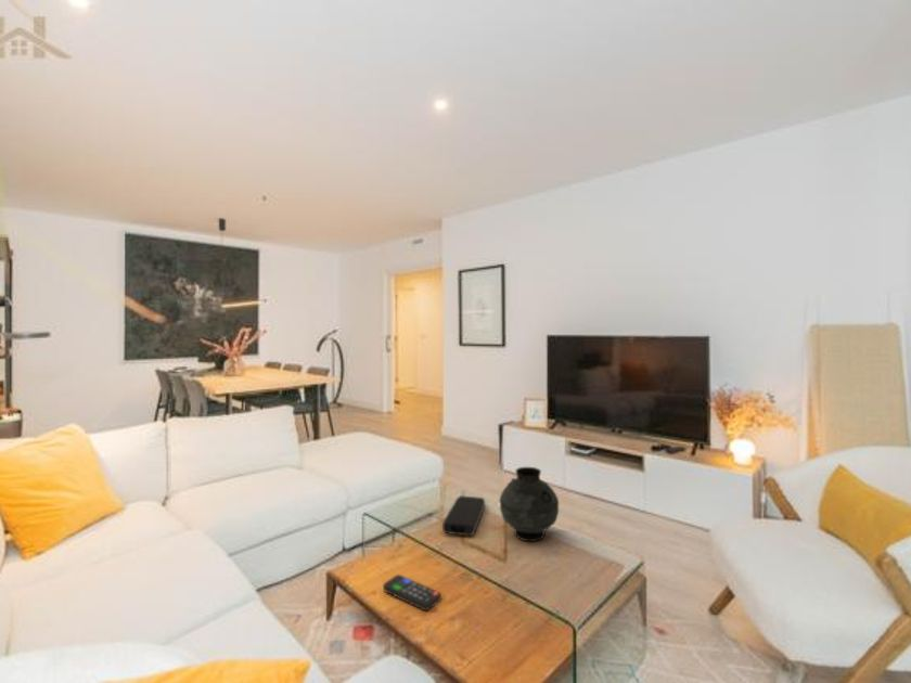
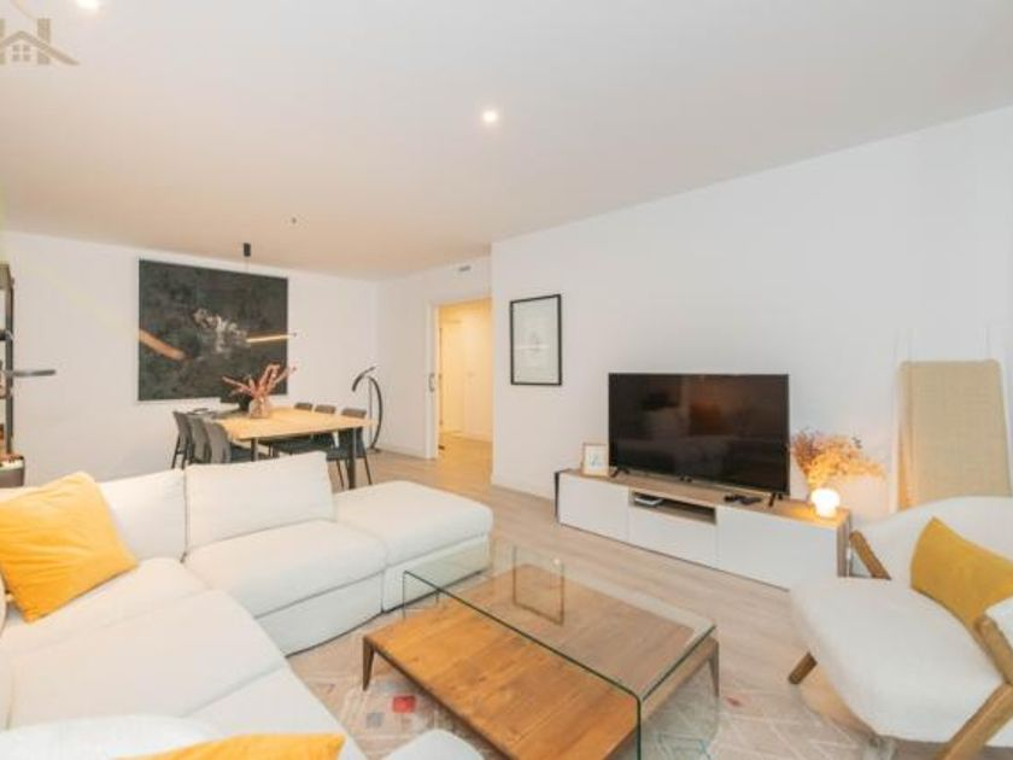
- vase (528, 502)
- remote control (411, 591)
- power bank (464, 514)
